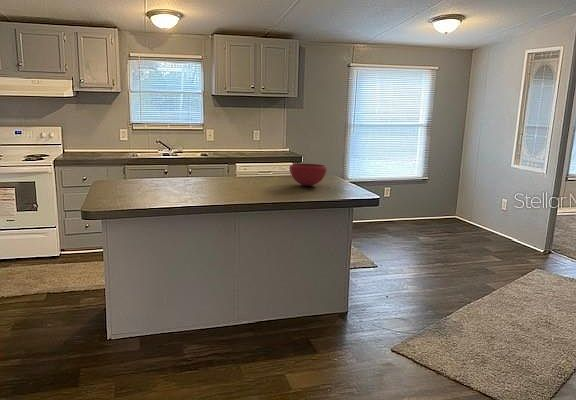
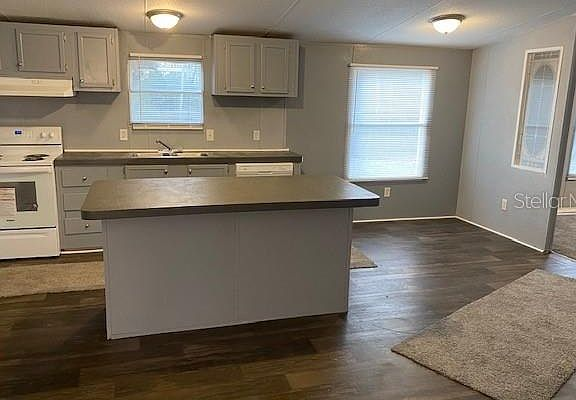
- bowl (307, 175)
